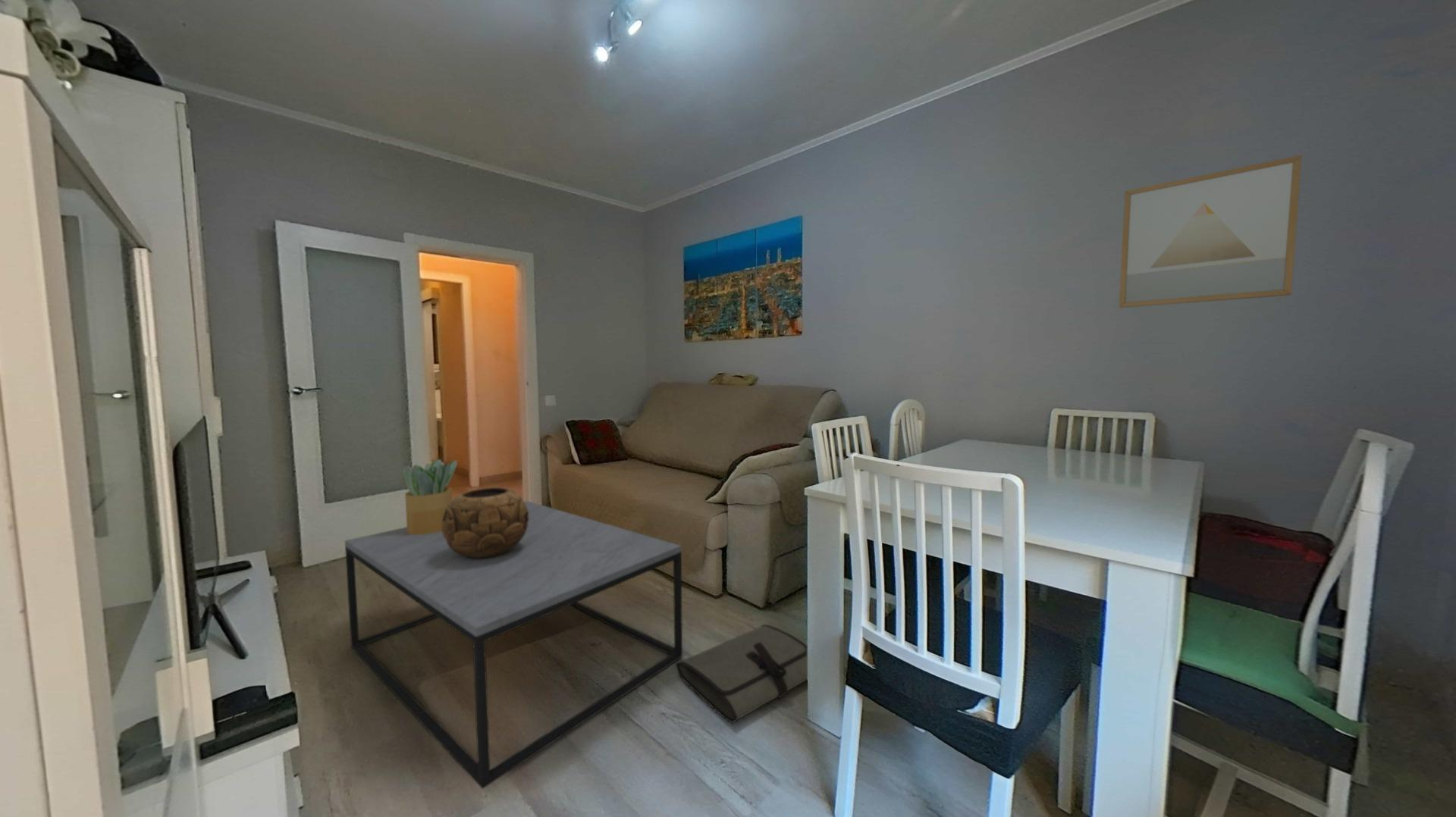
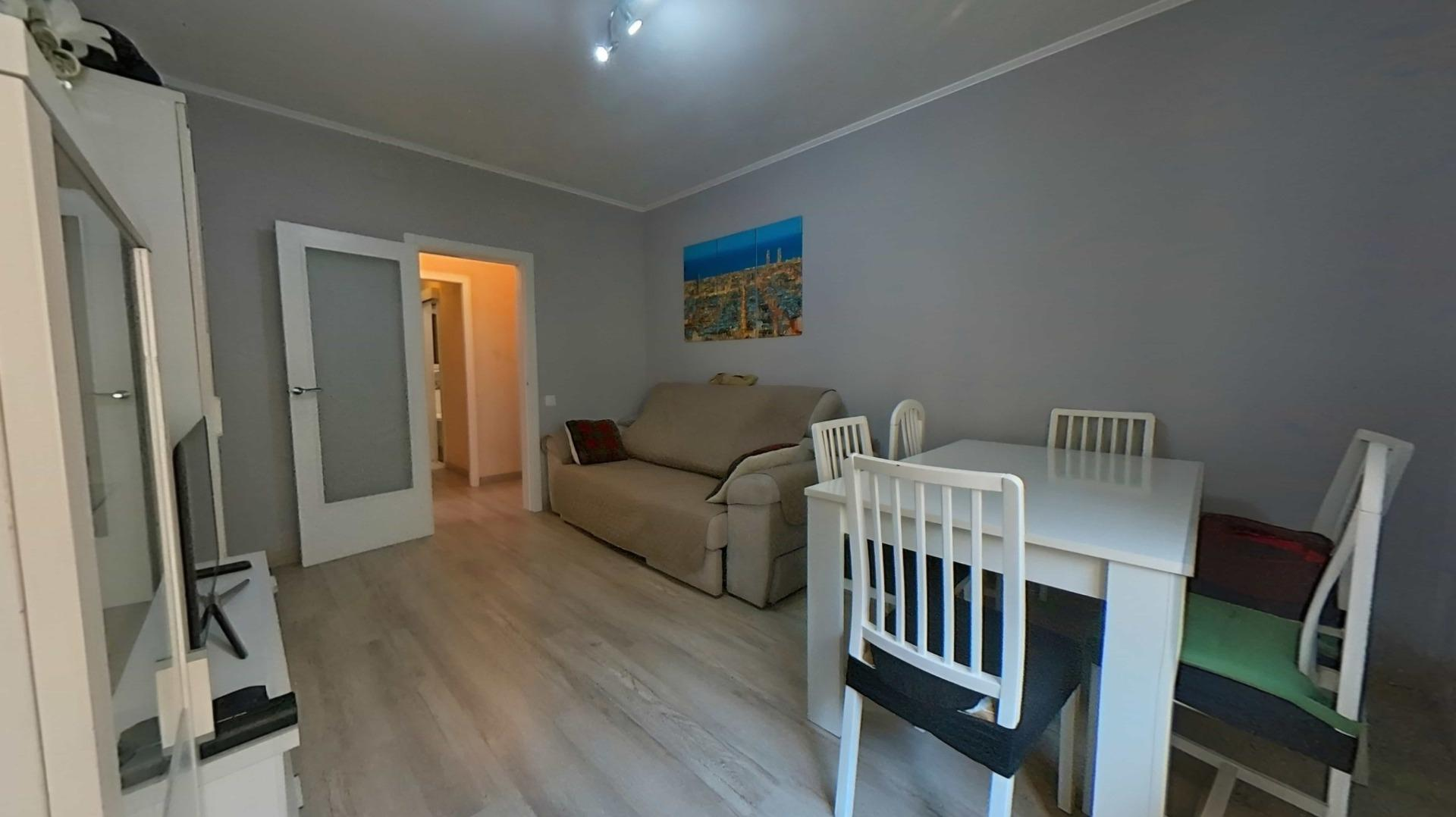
- wall art (1201, 239)
- potted plant (432, 493)
- decorative bowl (486, 521)
- coffee table (512, 597)
- tool roll (750, 657)
